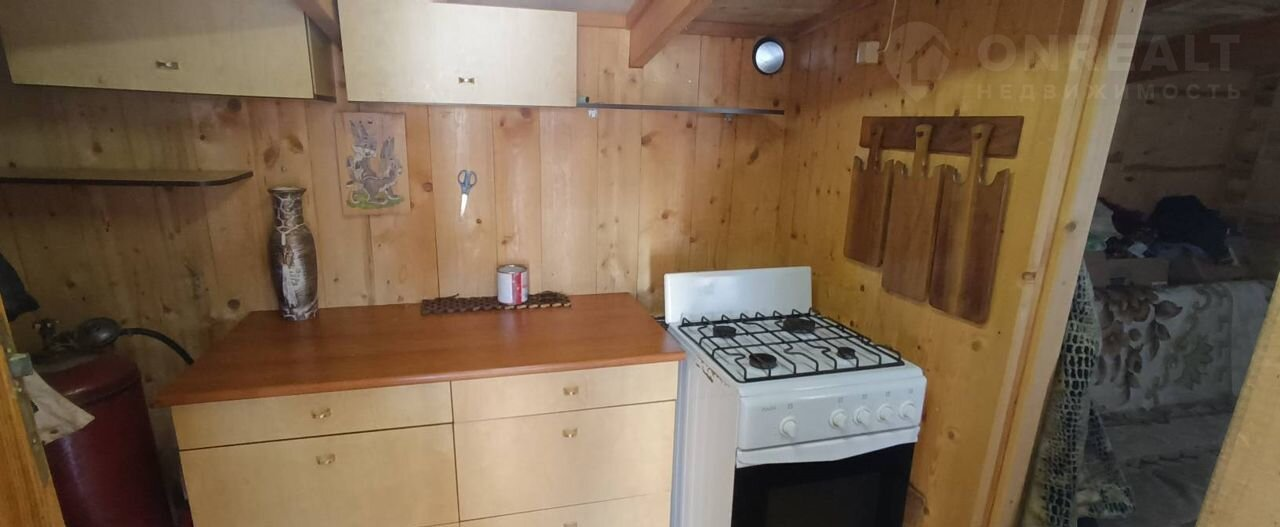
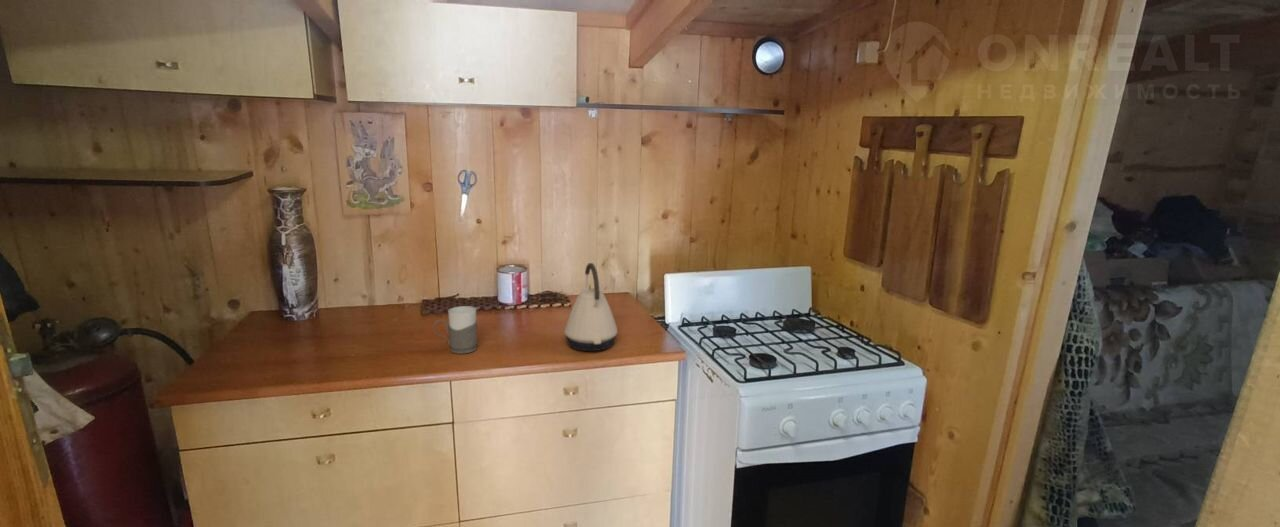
+ mug (455, 330)
+ kettle (590, 304)
